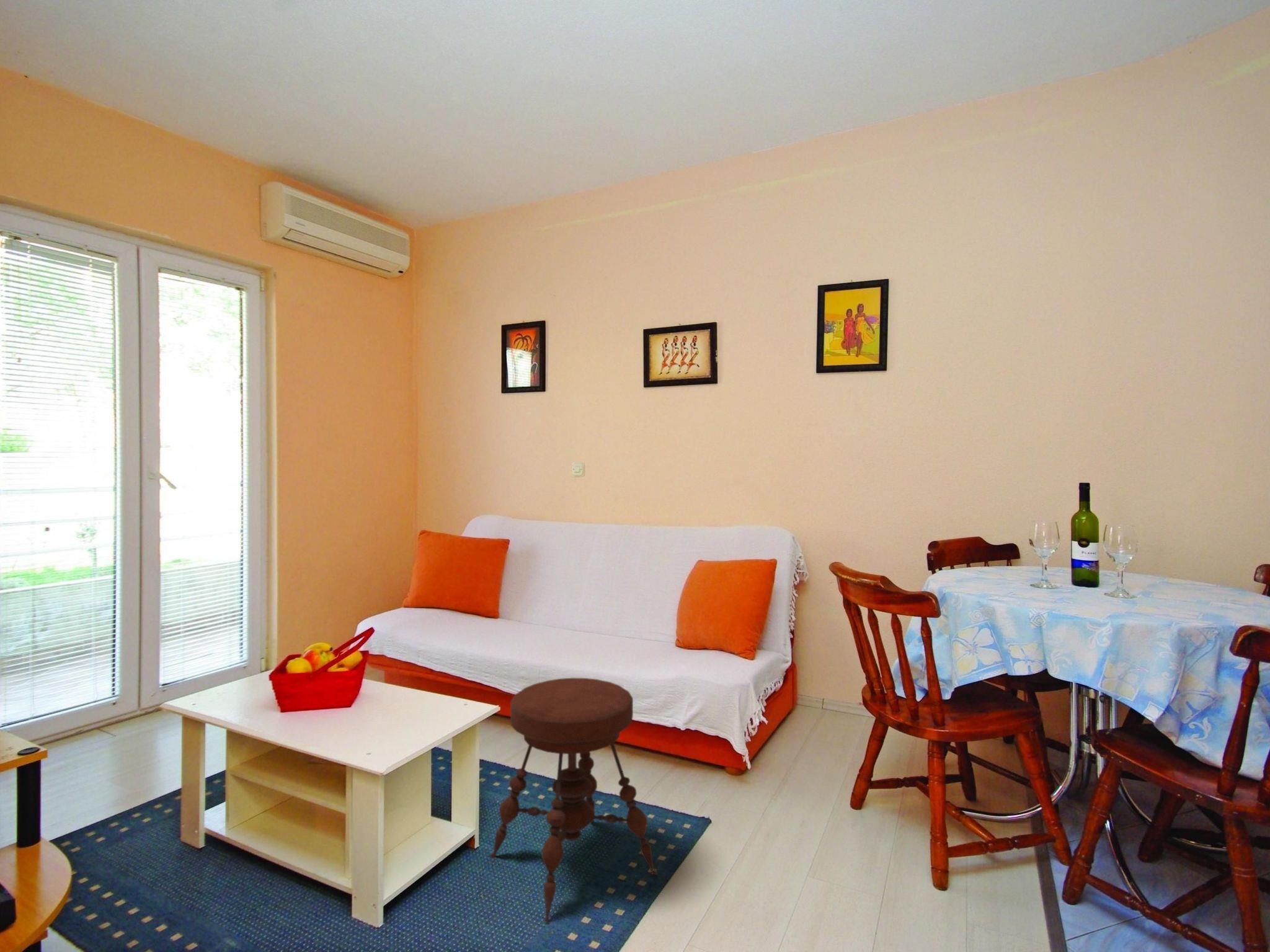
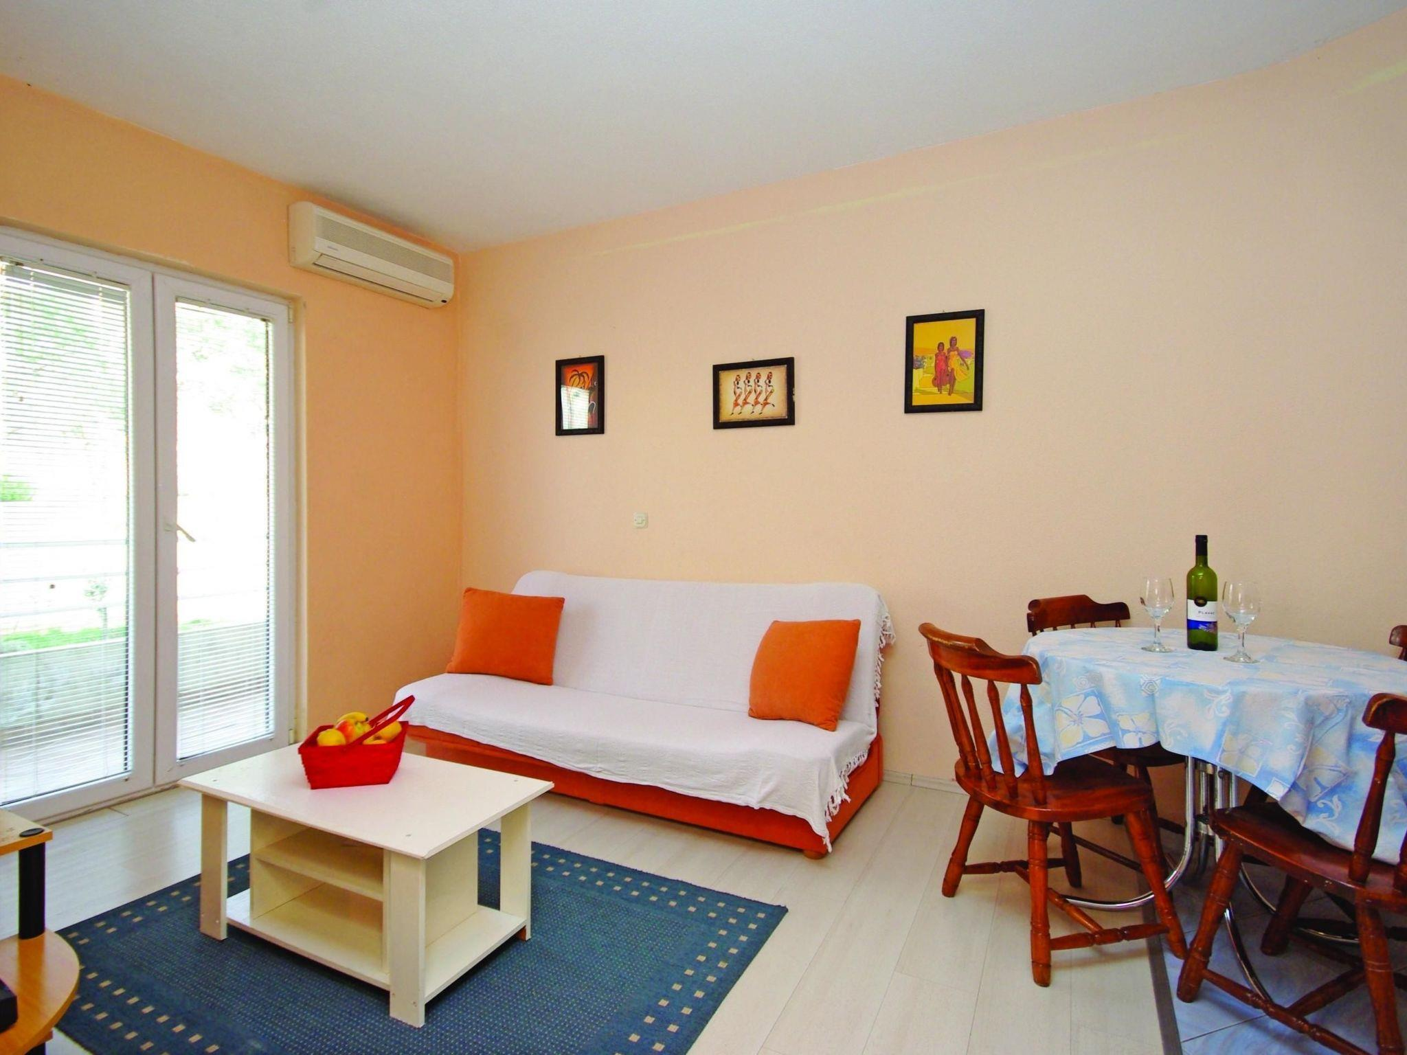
- stool (572, 778)
